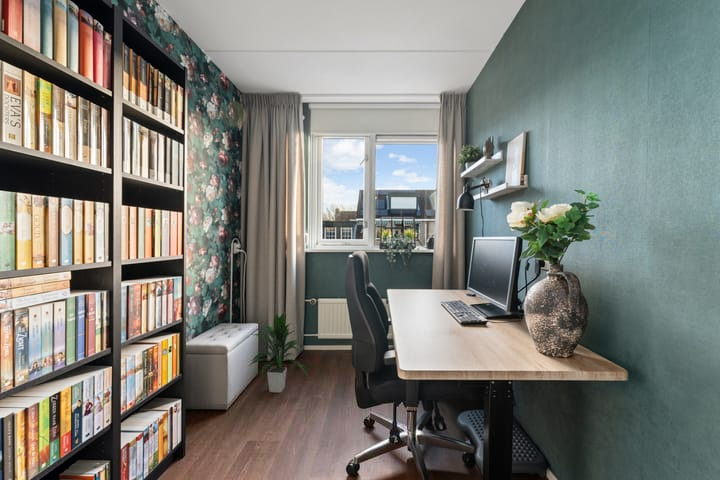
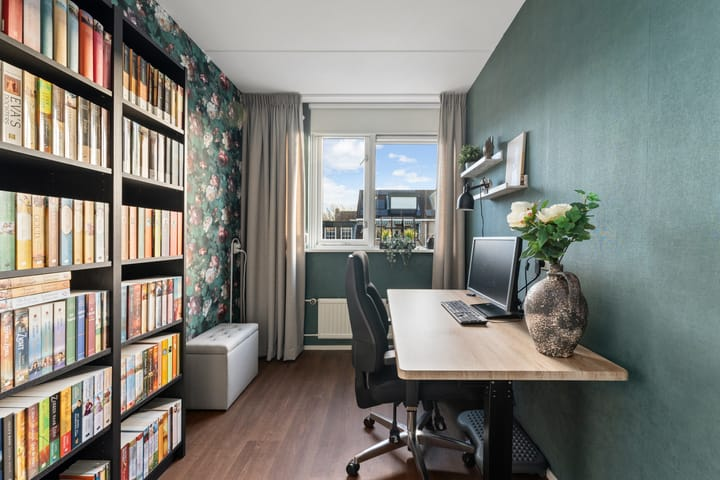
- indoor plant (278, 352)
